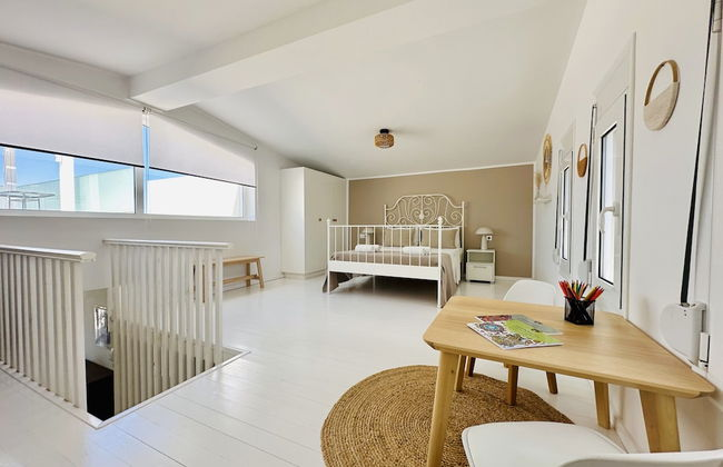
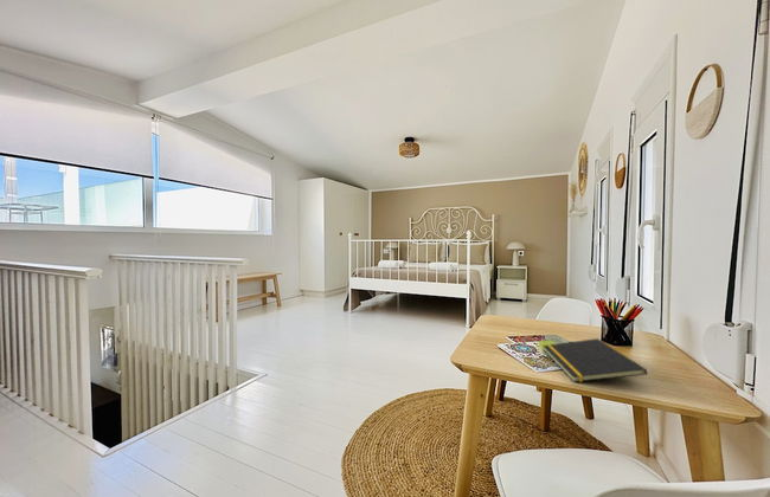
+ notepad (586, 357)
